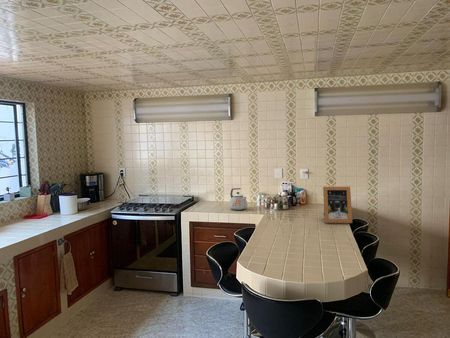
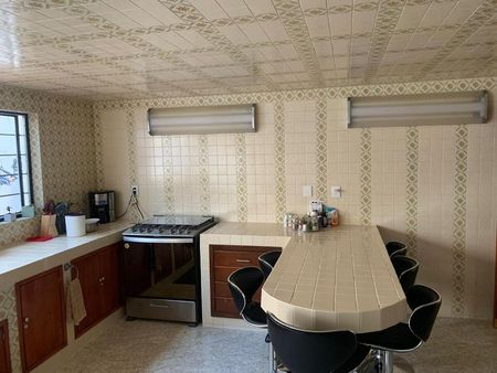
- kettle (238, 198)
- picture frame (336, 203)
